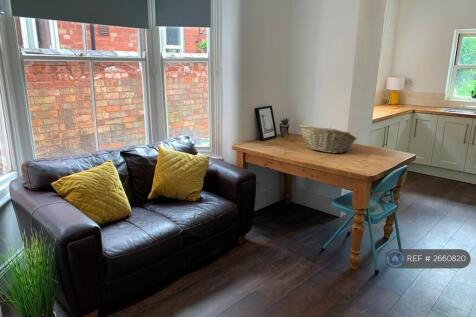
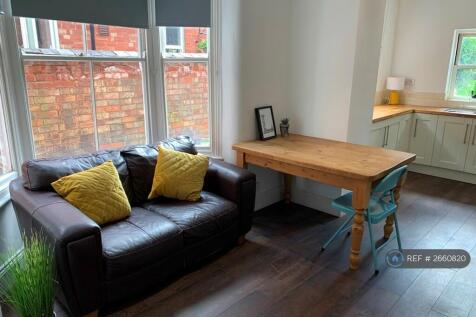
- fruit basket (326, 137)
